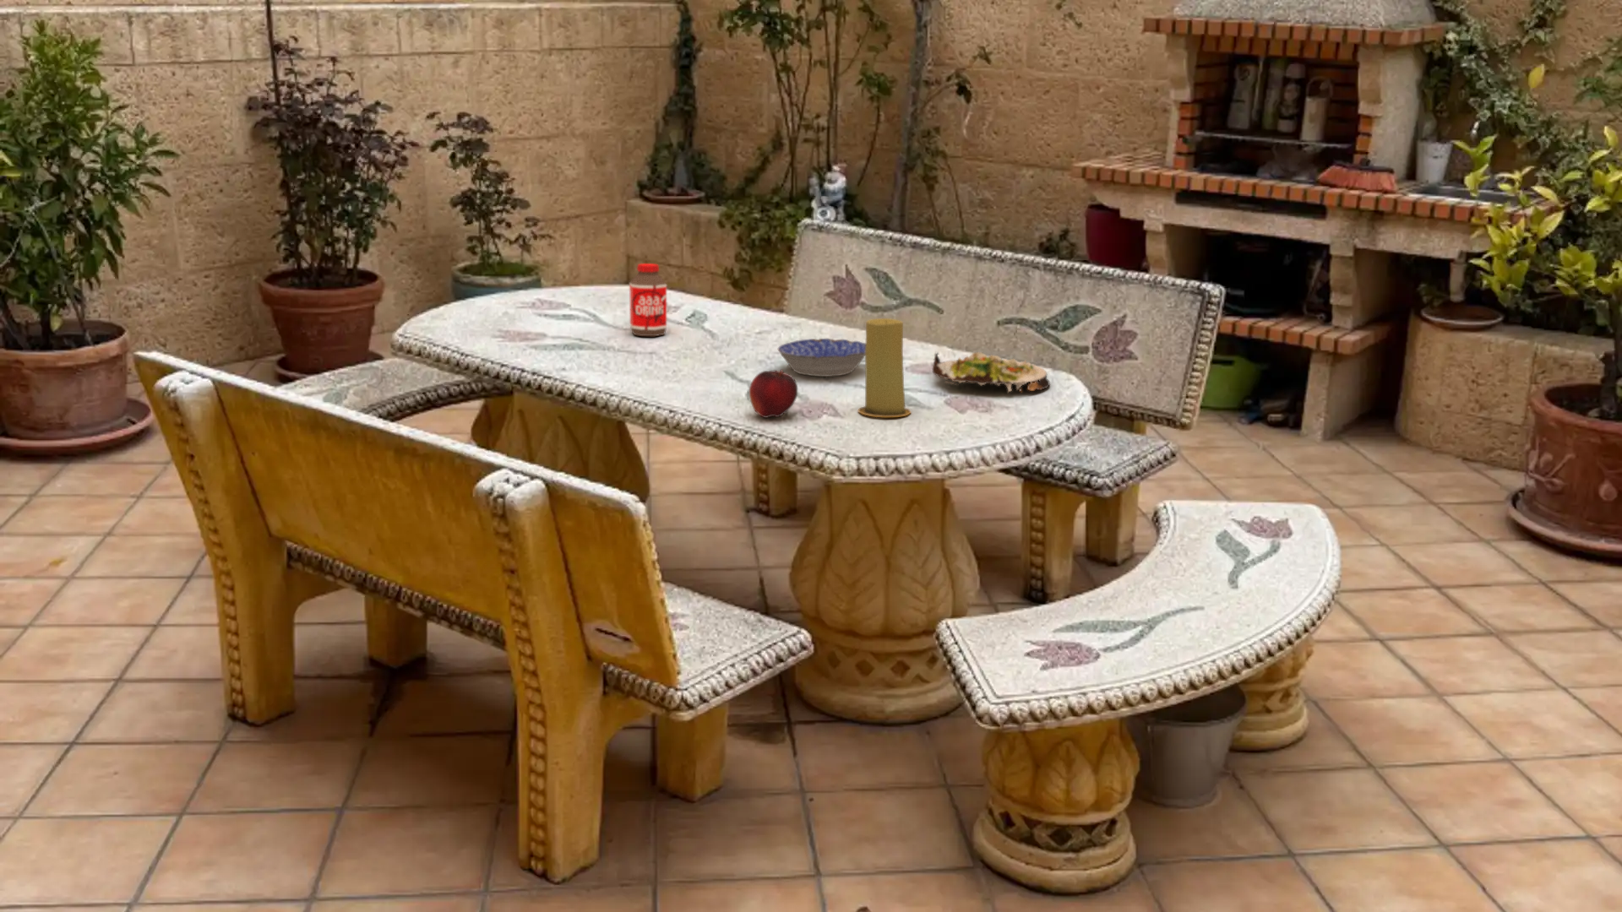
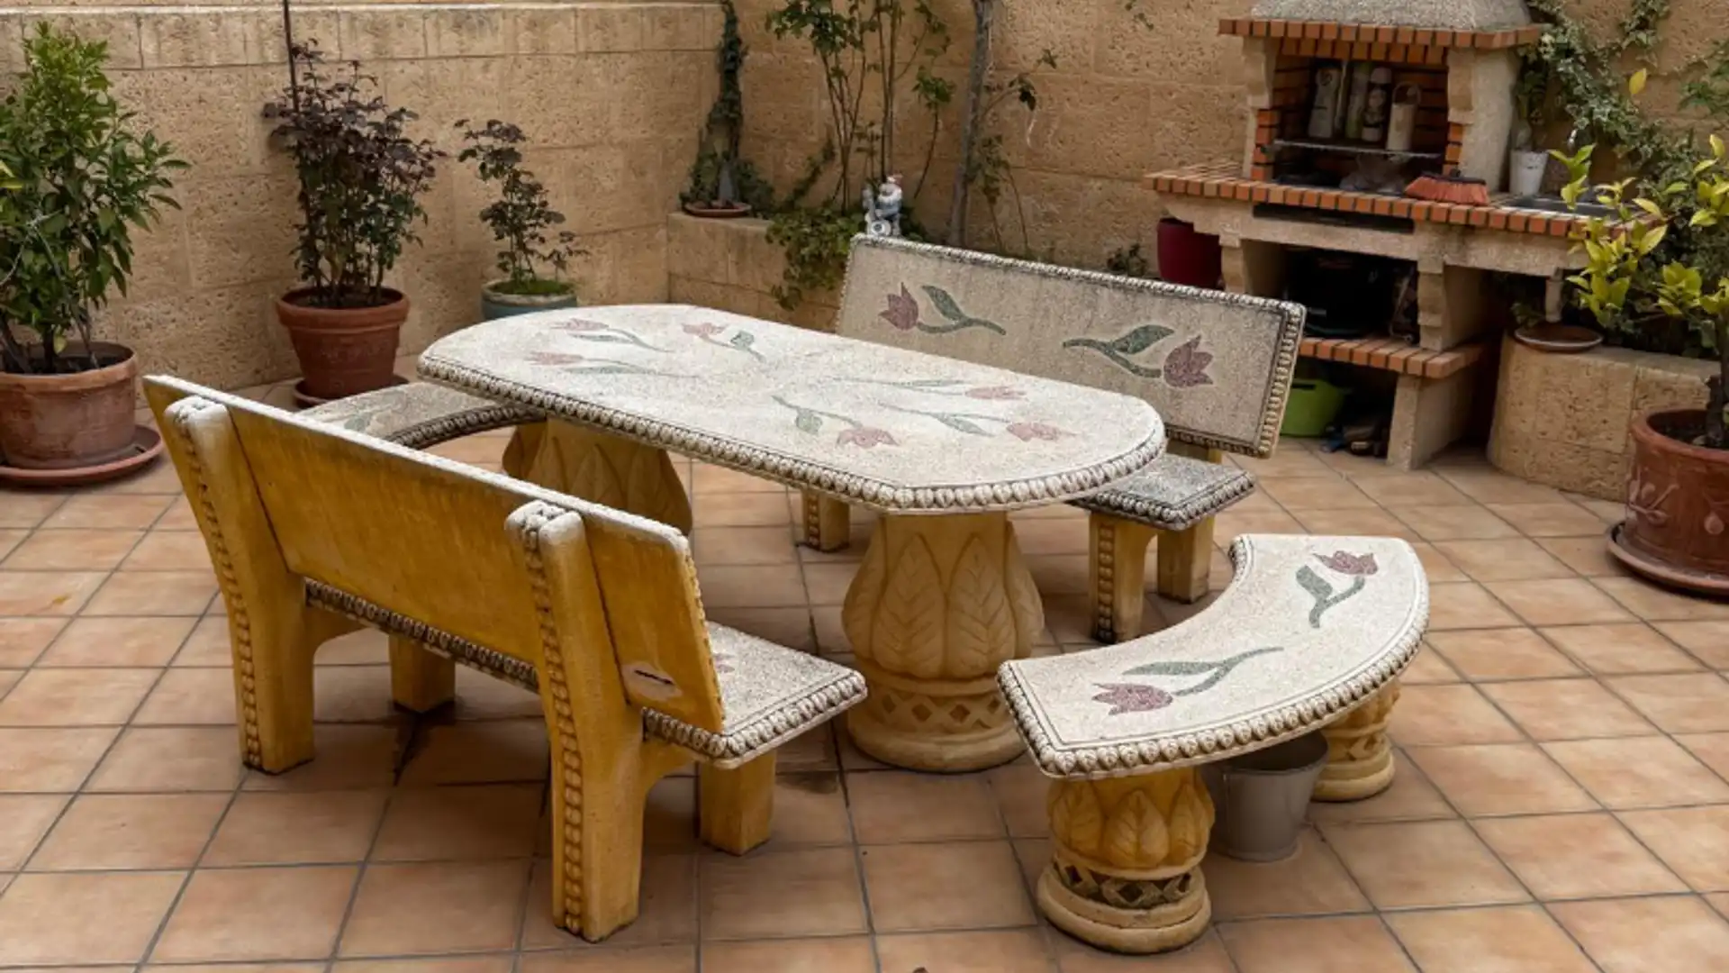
- bottle (648, 298)
- bowl (823, 359)
- salad plate (991, 369)
- fruit (773, 393)
- candle (886, 365)
